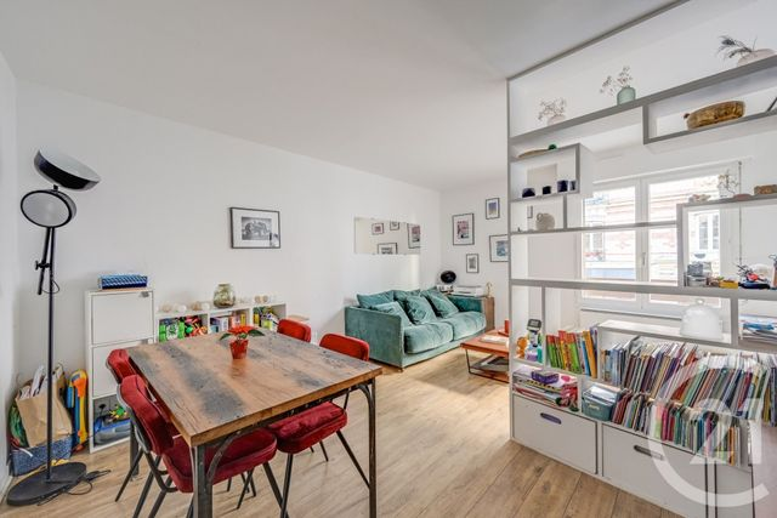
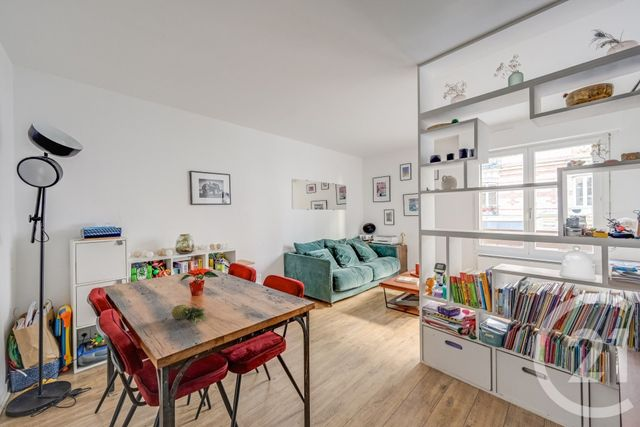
+ fruit (188, 313)
